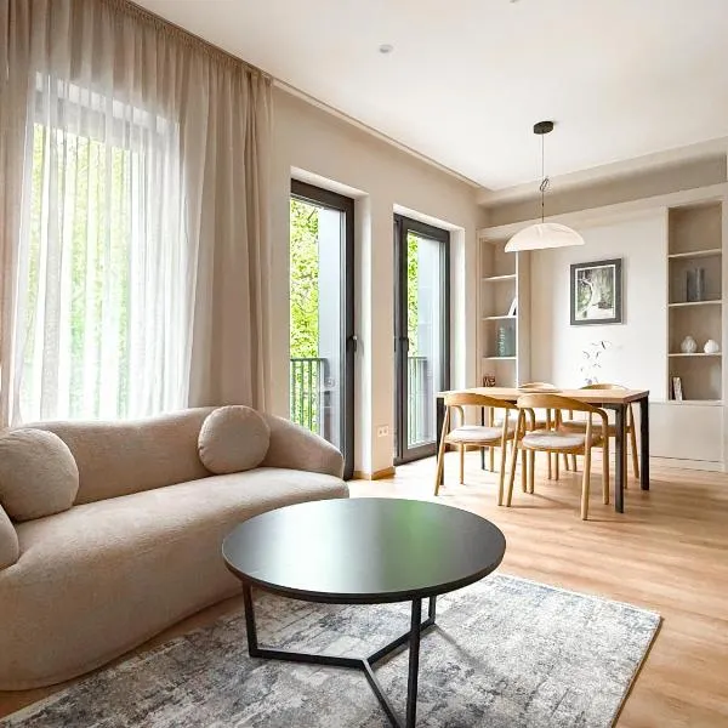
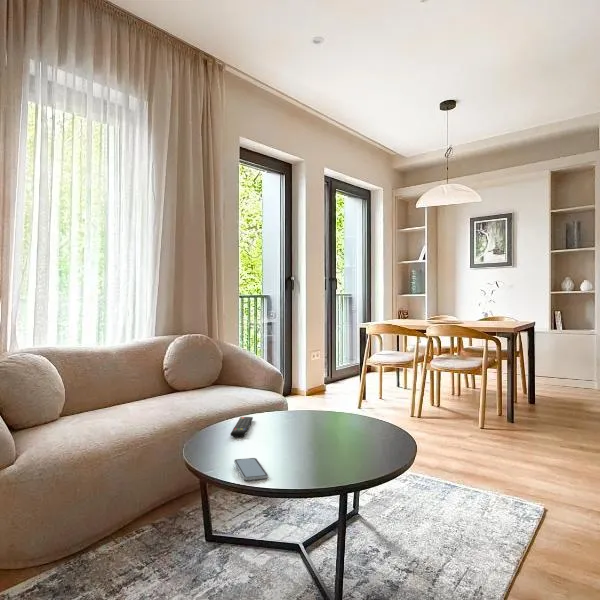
+ smartphone (250, 468)
+ remote control (242, 426)
